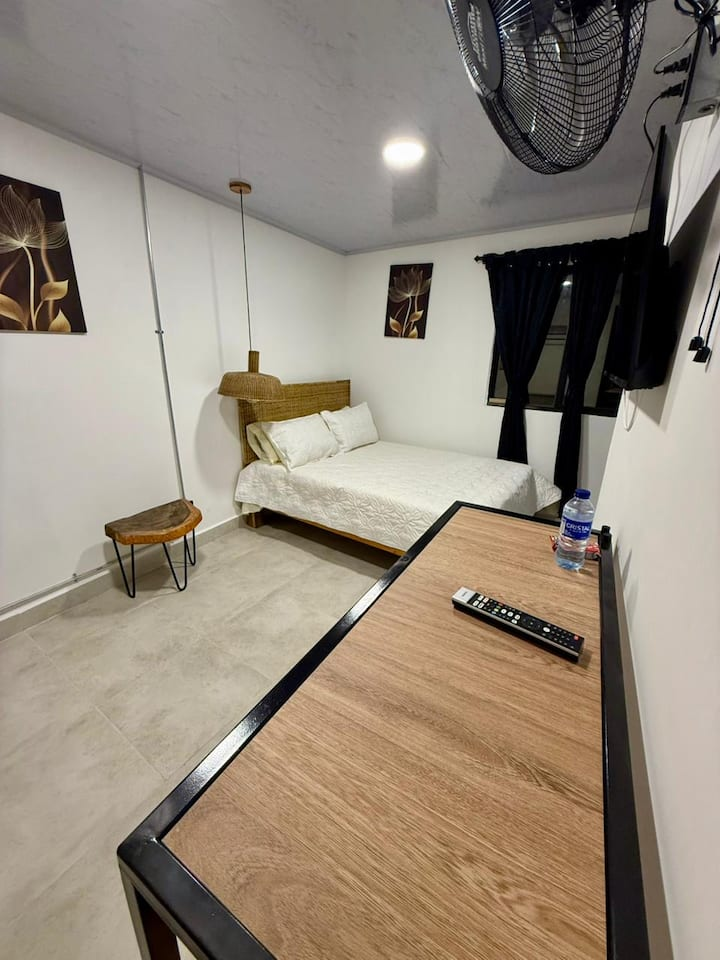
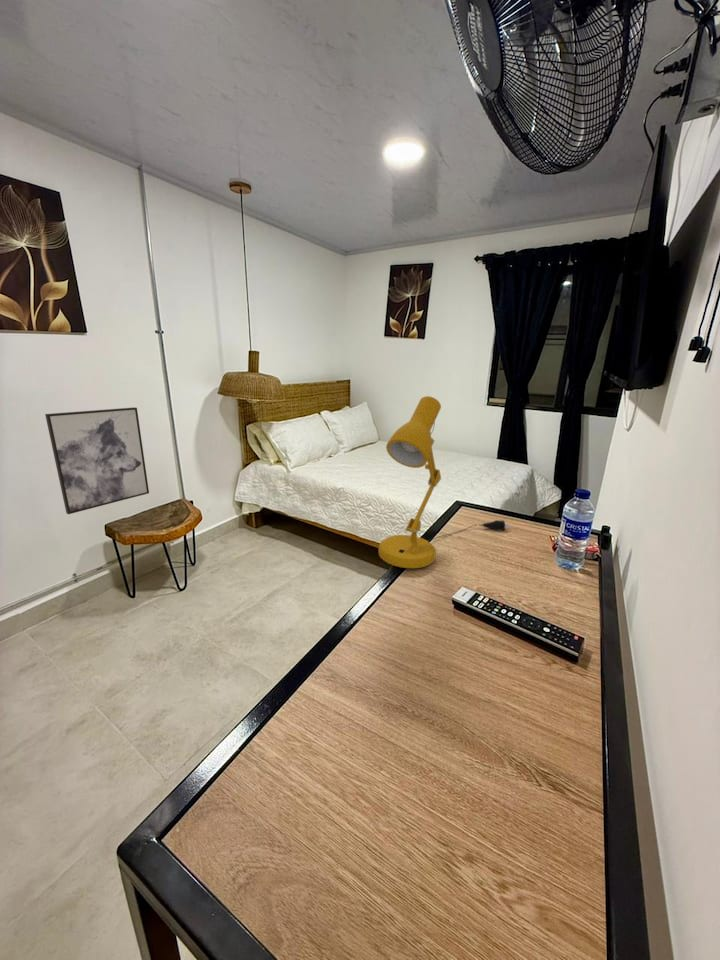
+ desk lamp (440, 475)
+ wall art (103, 458)
